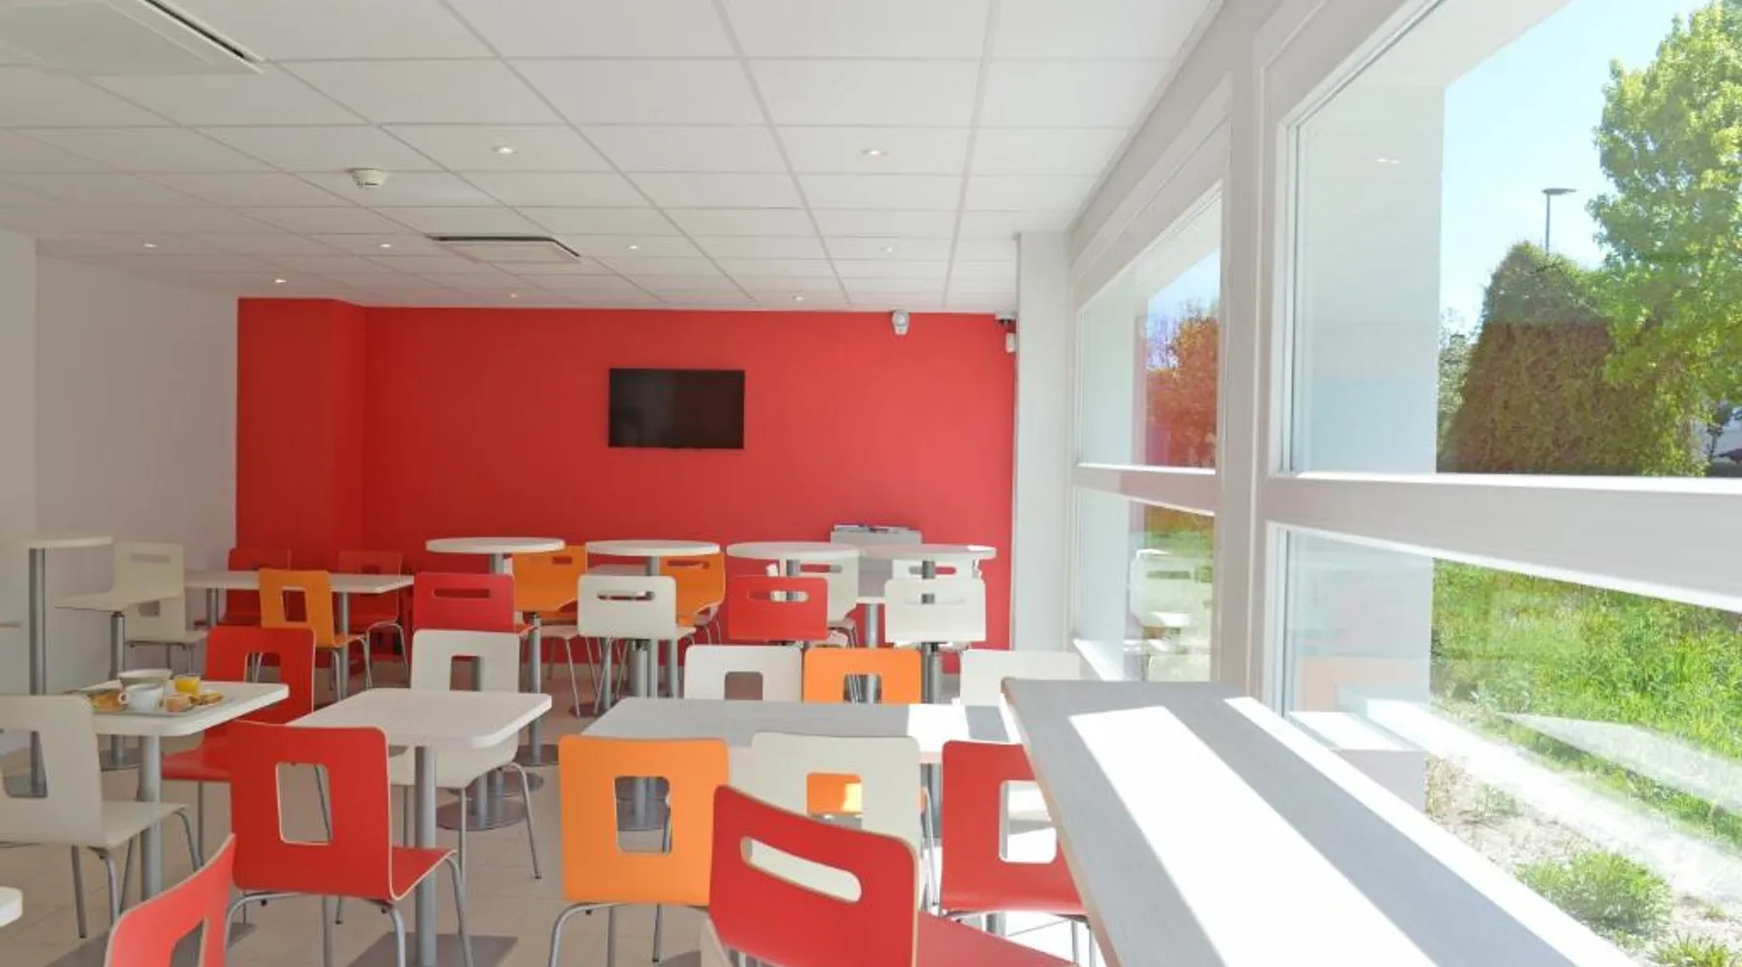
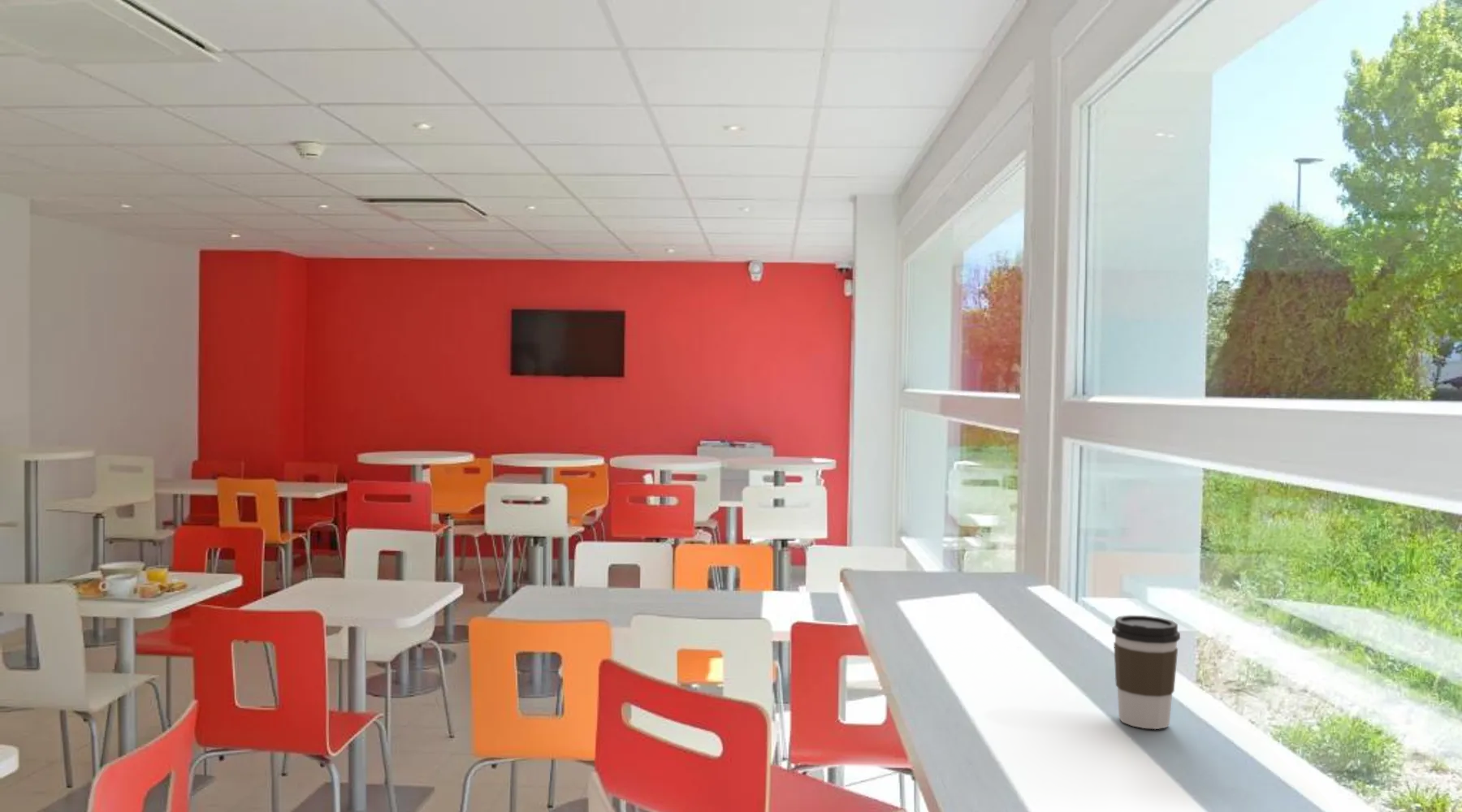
+ coffee cup (1144, 671)
